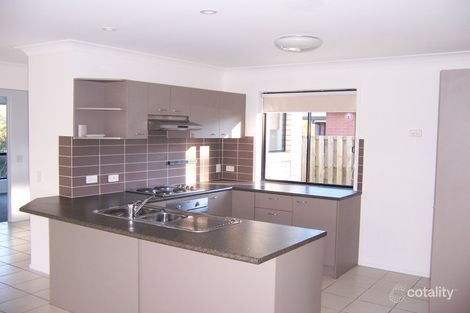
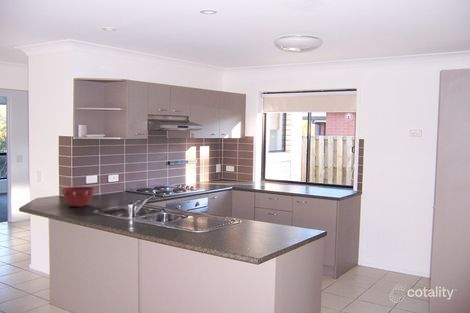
+ mixing bowl (78, 196)
